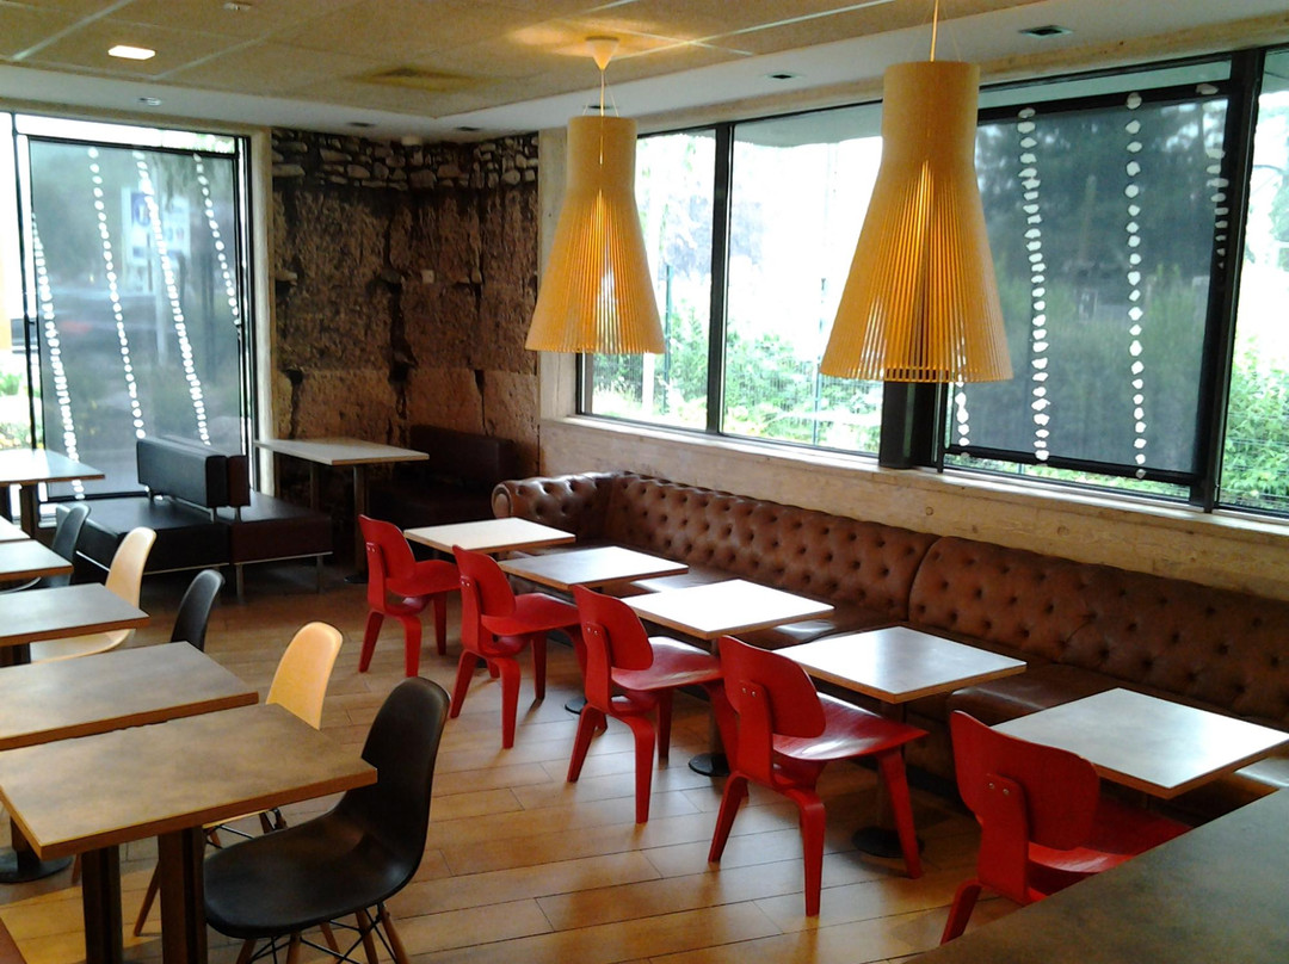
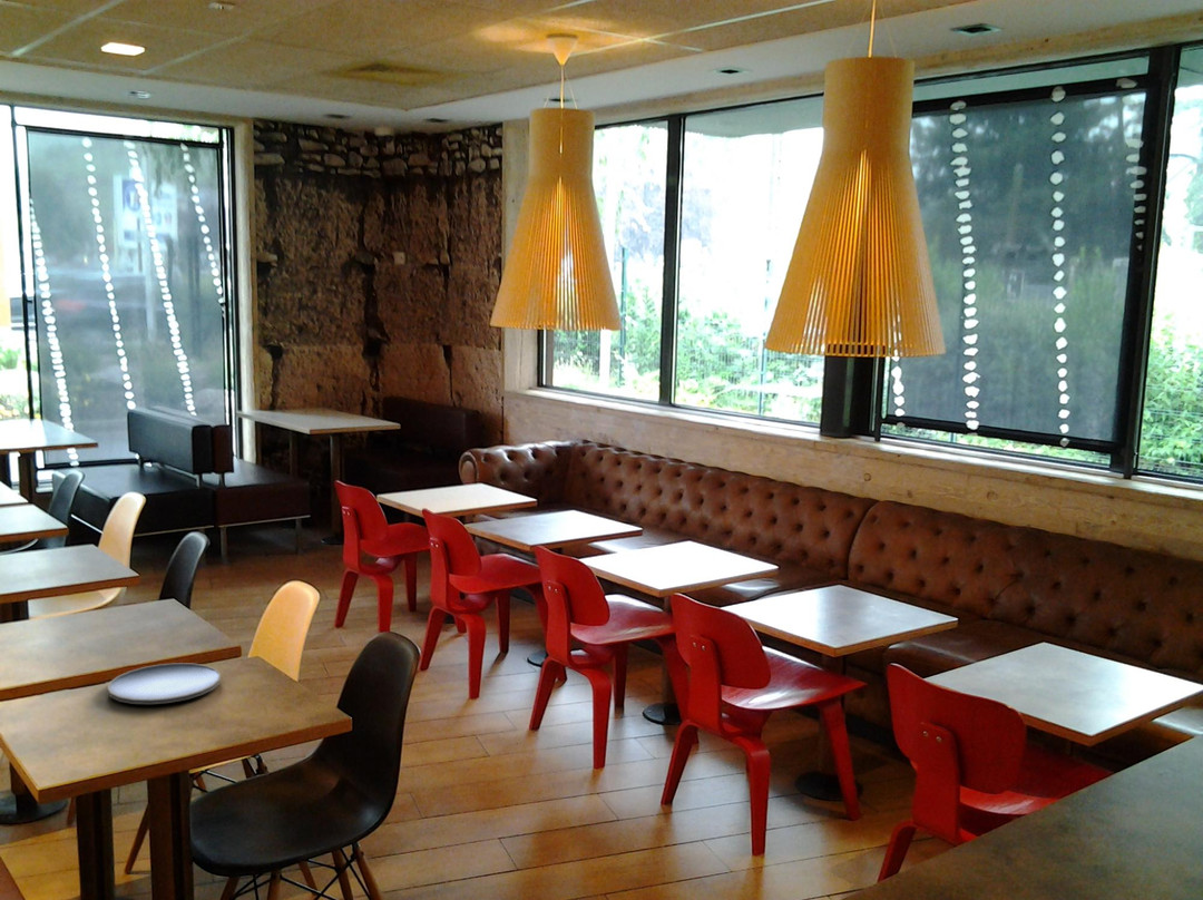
+ plate (165, 684)
